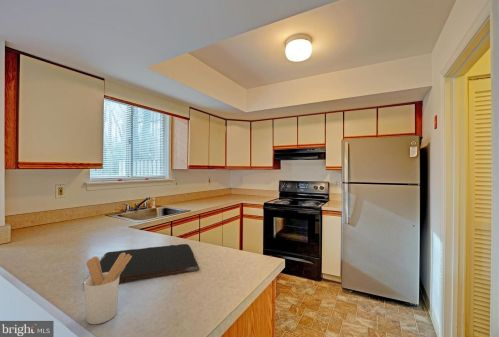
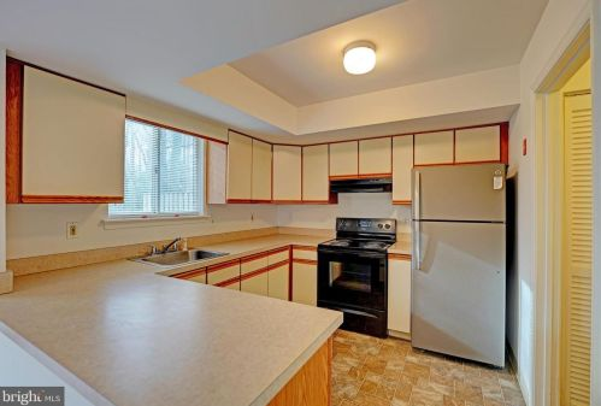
- cutting board (148, 260)
- utensil holder (109, 284)
